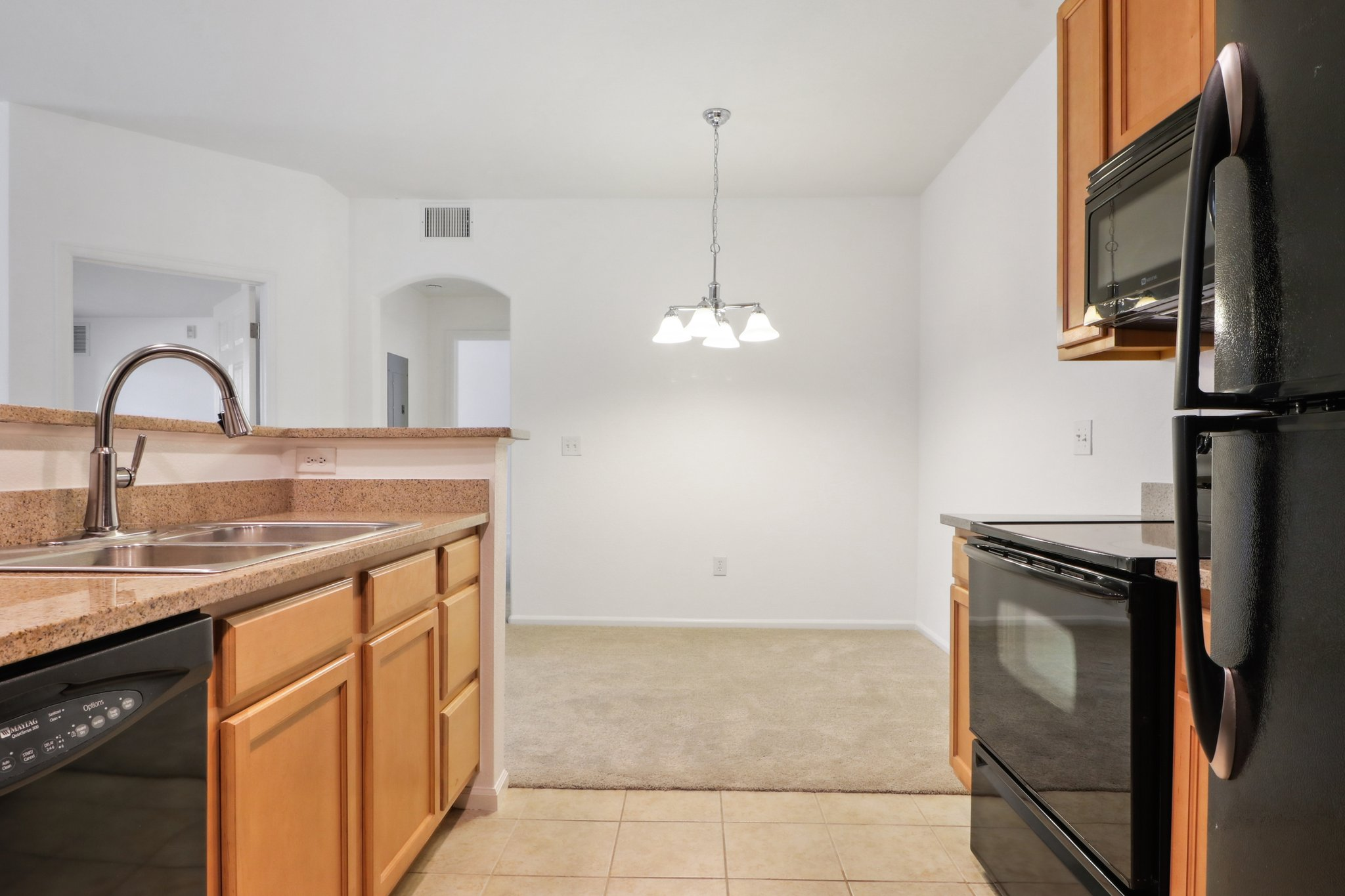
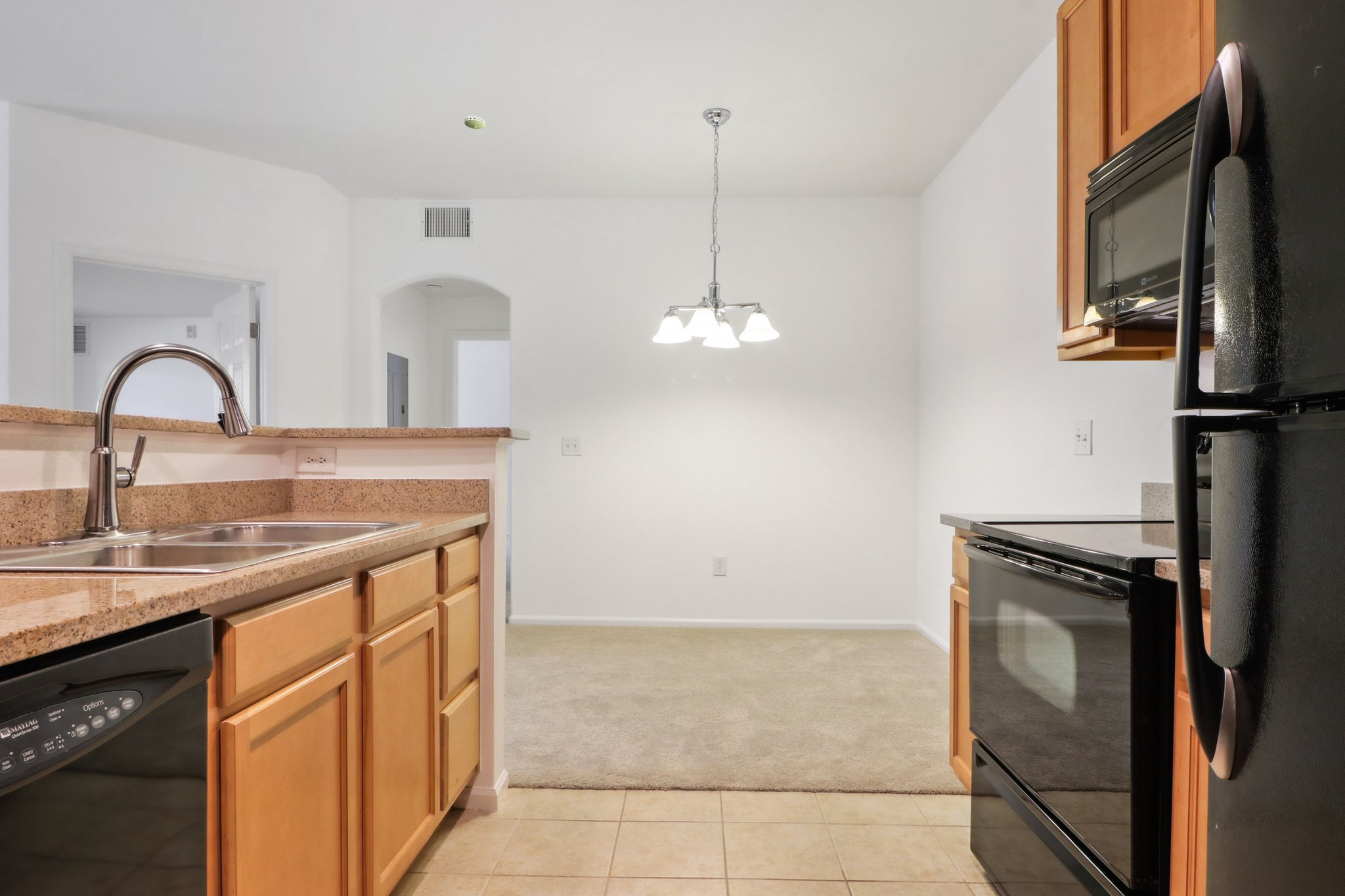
+ smoke detector (475, 122)
